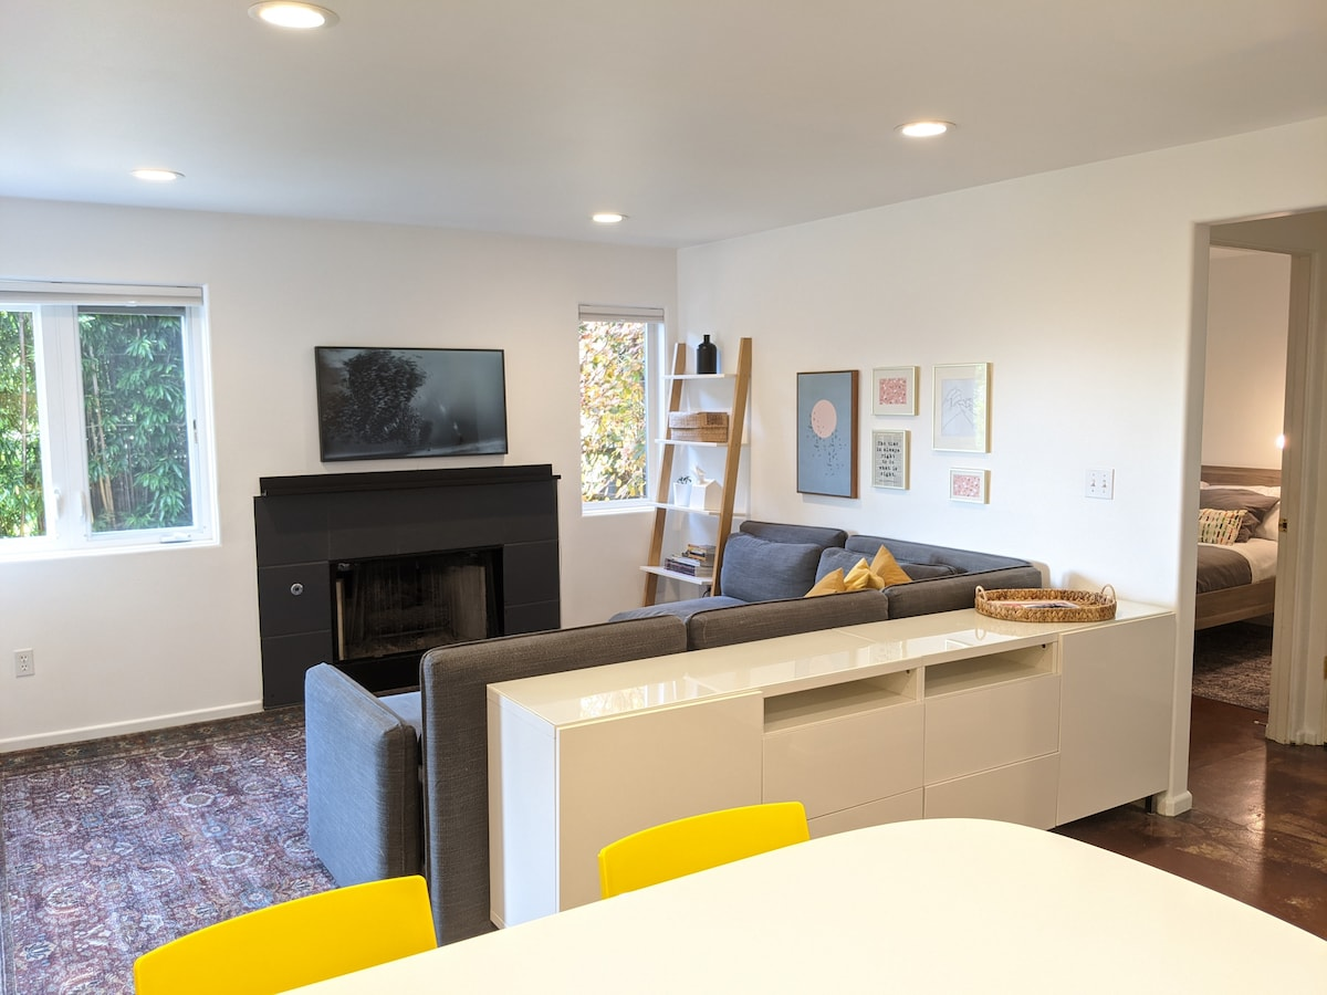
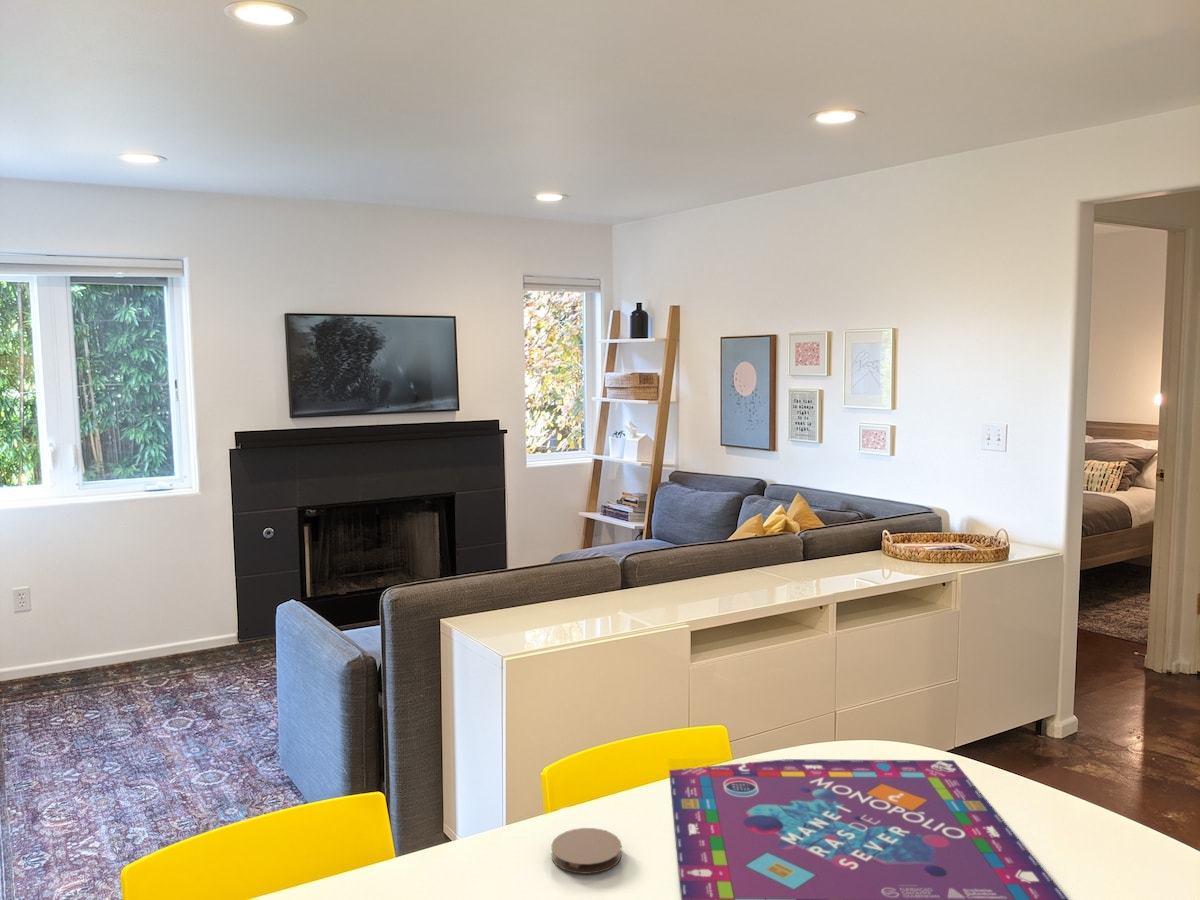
+ coaster (586, 849)
+ gameboard (842, 830)
